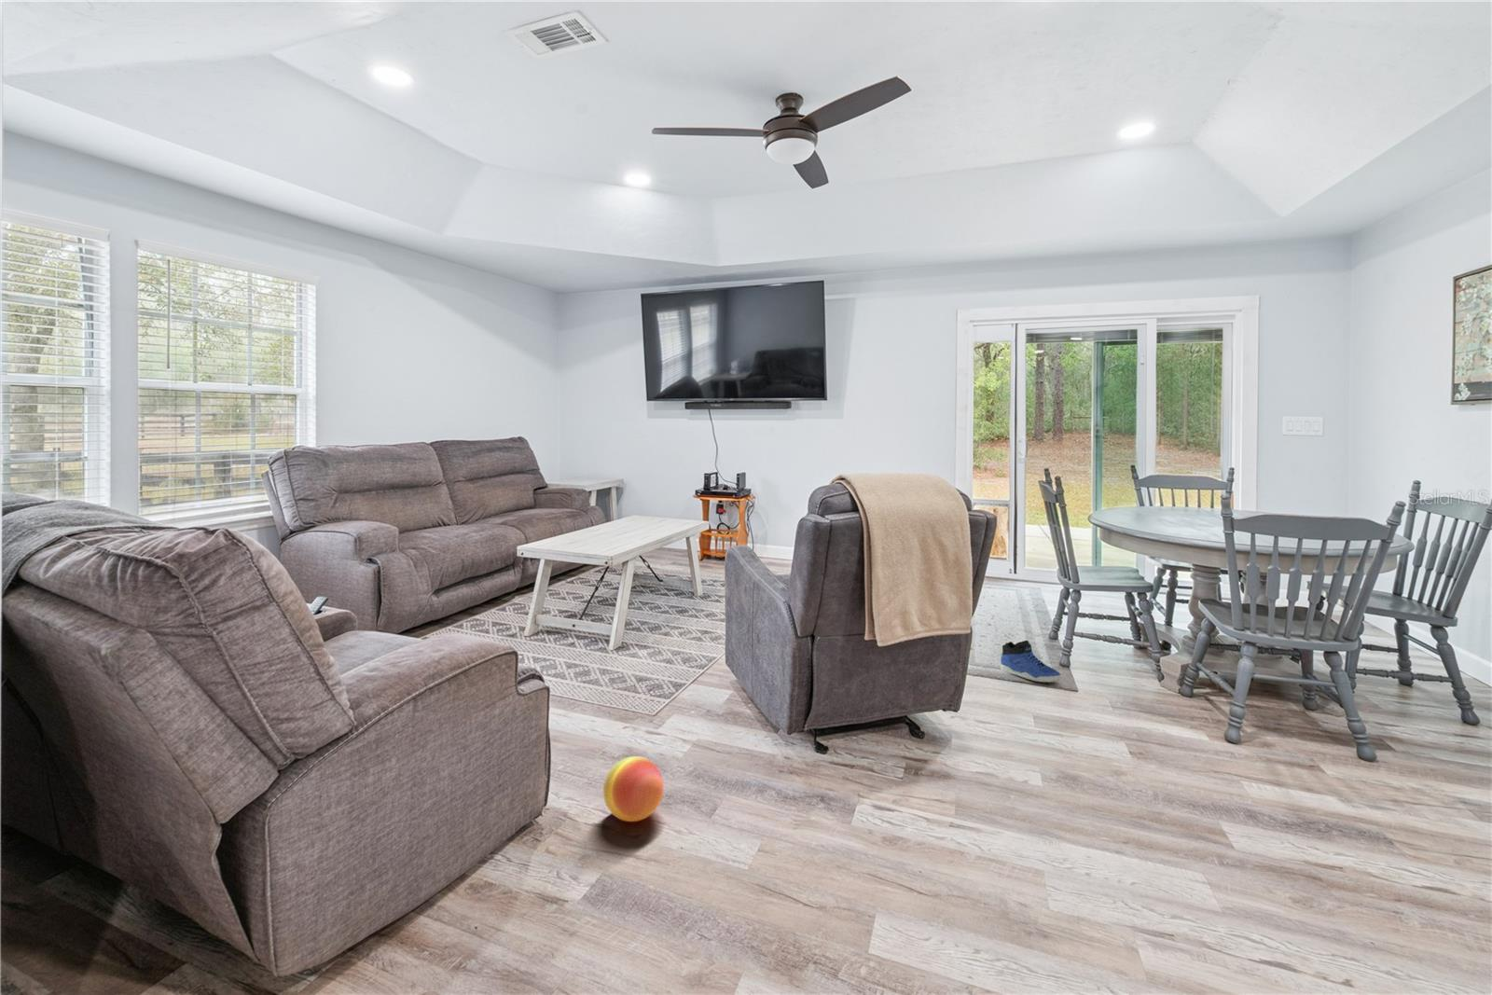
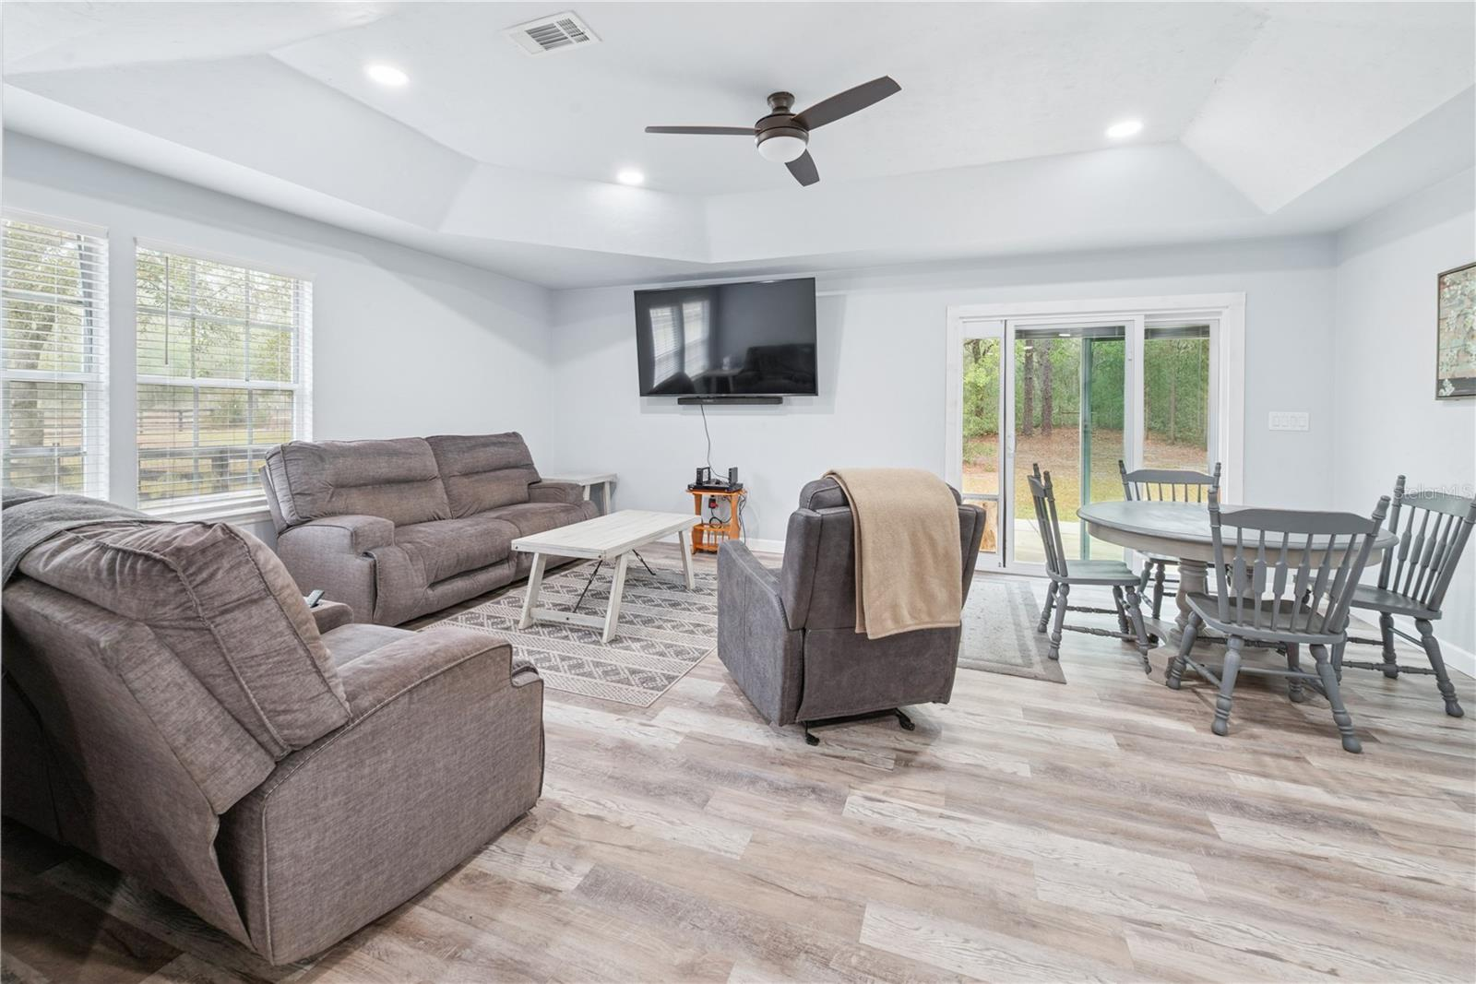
- sneaker (1029, 660)
- ball (633, 788)
